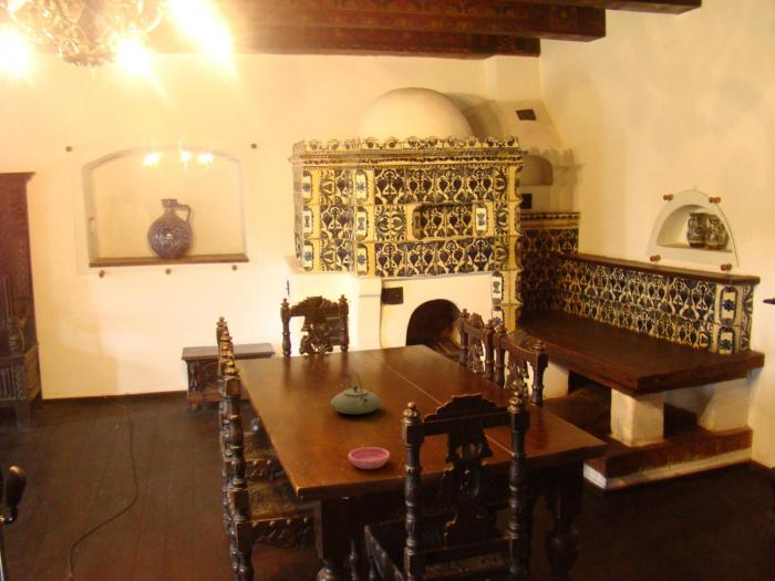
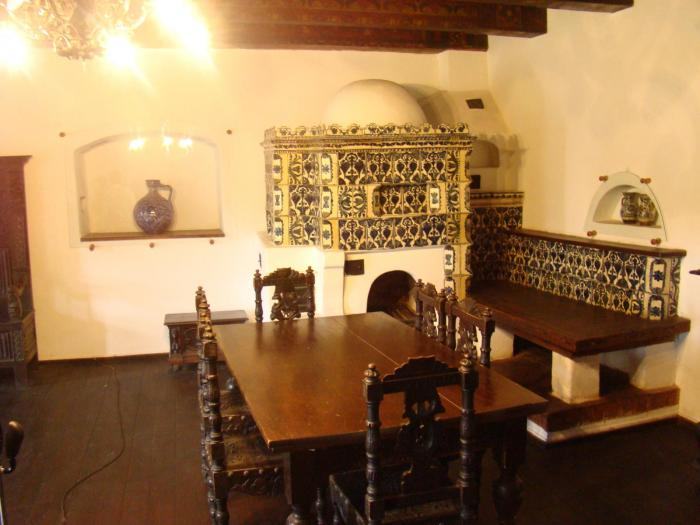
- saucer (369, 458)
- teapot (356, 392)
